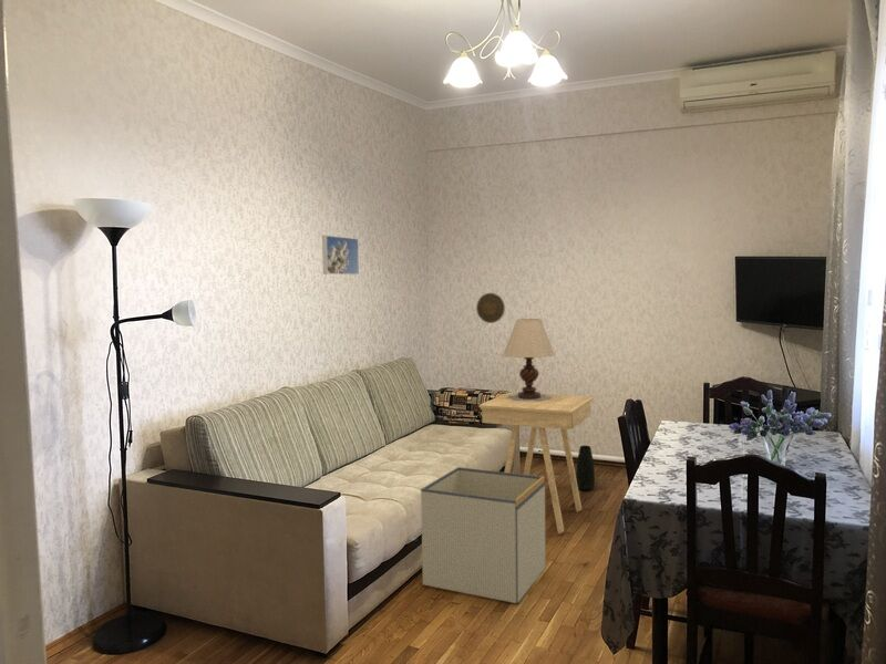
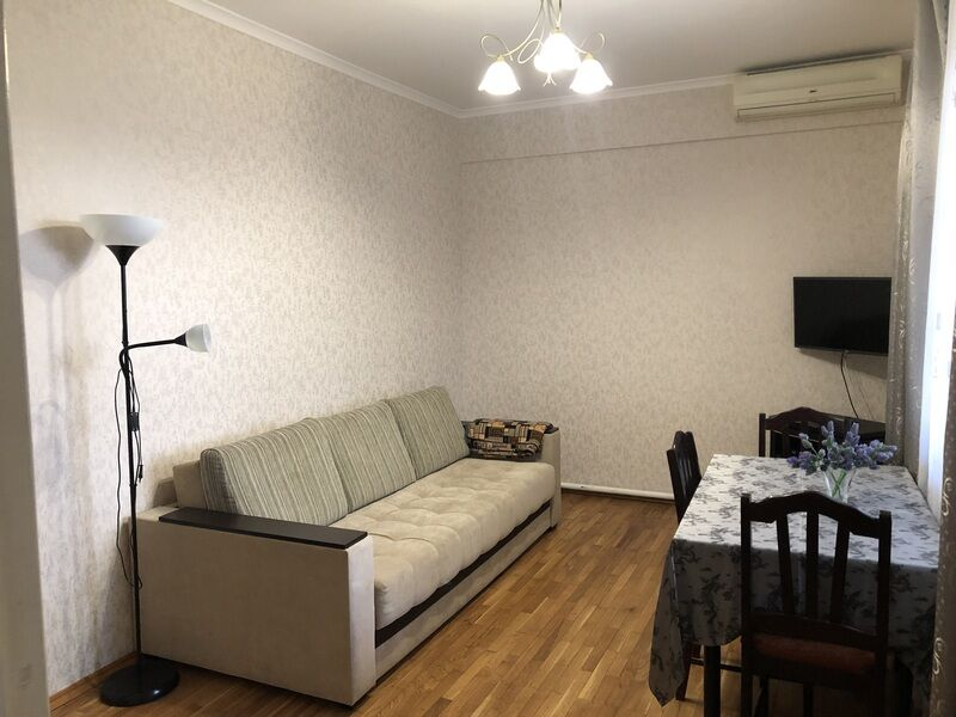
- decorative plate (490, 308)
- table lamp (528, 357)
- storage bin (485, 529)
- vase (585, 467)
- side table (532, 457)
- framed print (341, 256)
